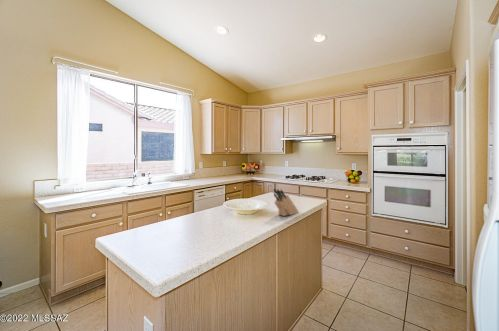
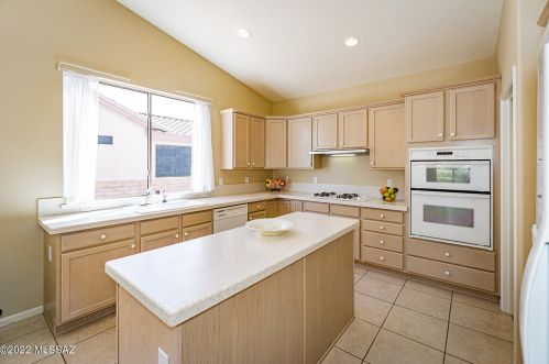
- knife block (285, 200)
